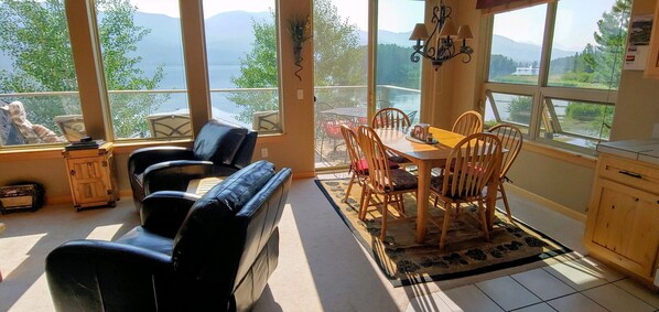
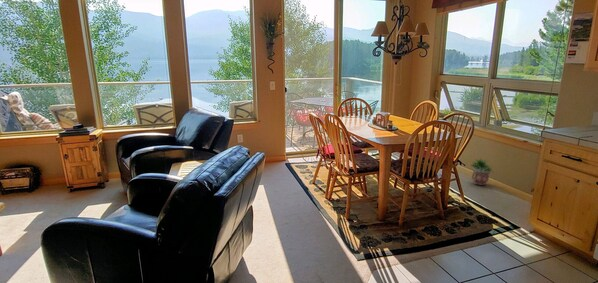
+ potted plant (481, 171)
